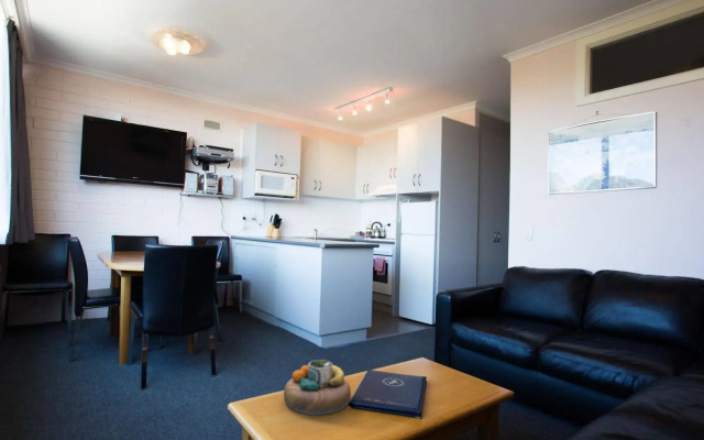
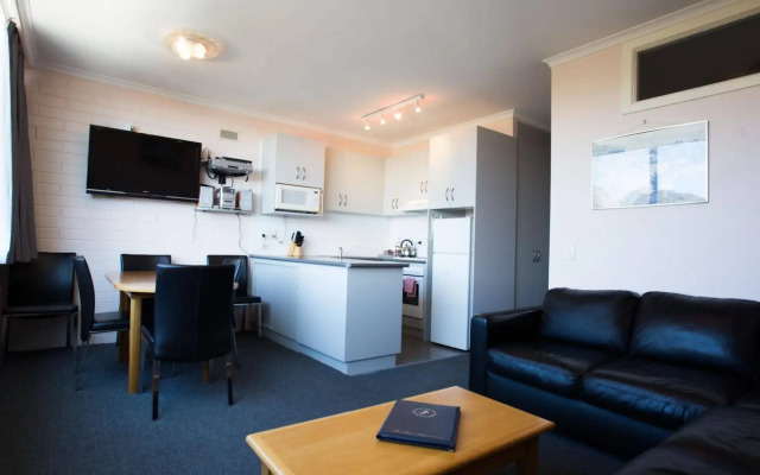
- decorative bowl (318, 378)
